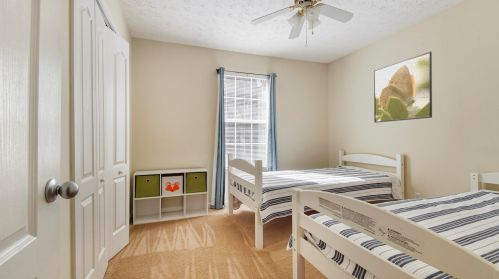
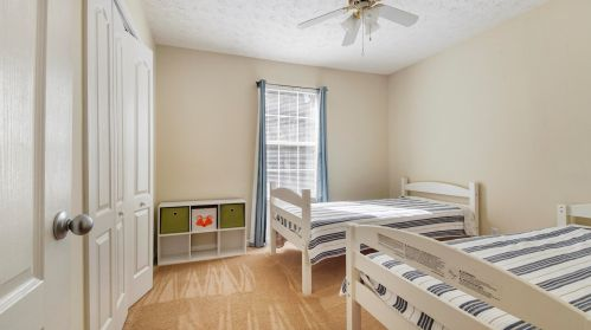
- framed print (399, 91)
